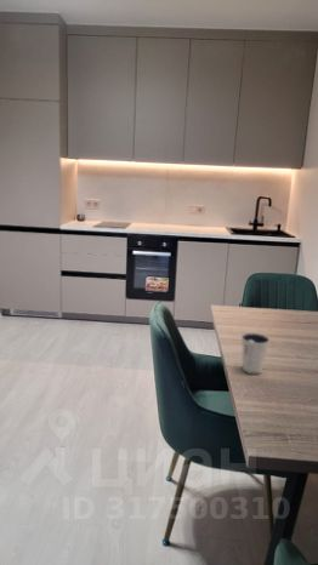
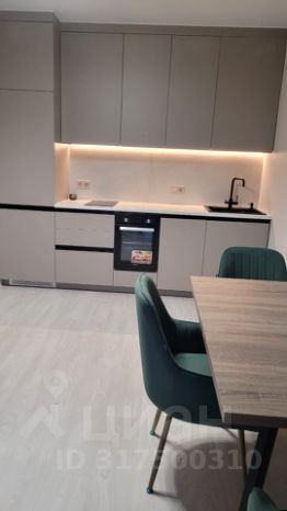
- dixie cup (254, 354)
